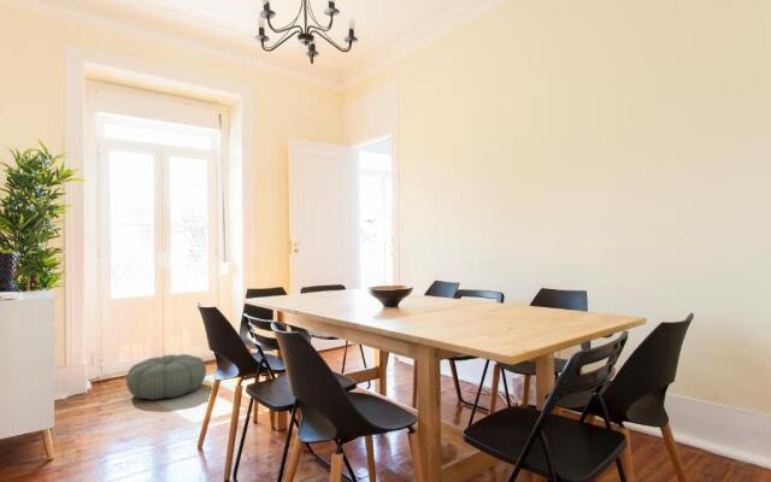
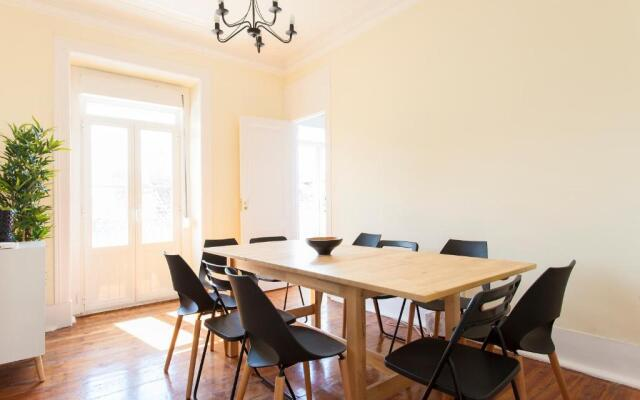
- pouf (167, 375)
